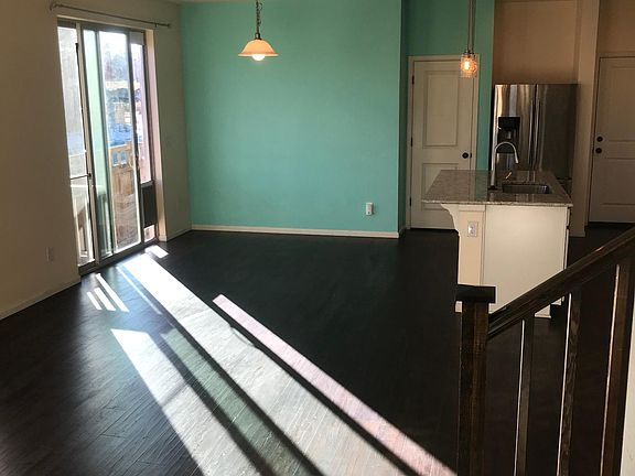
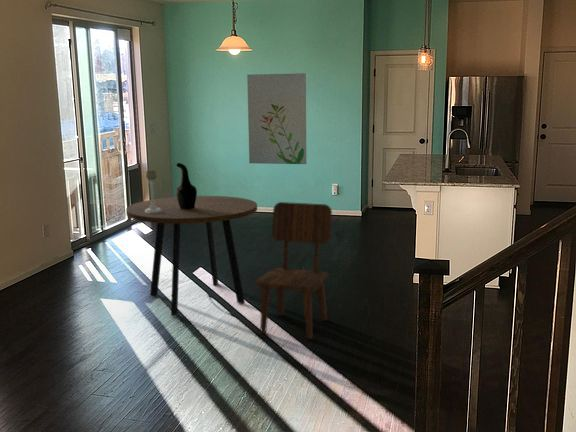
+ candle holder (152, 191)
+ wall art (276, 119)
+ dining table (209, 252)
+ dining chair (293, 269)
+ decorative vase (185, 185)
